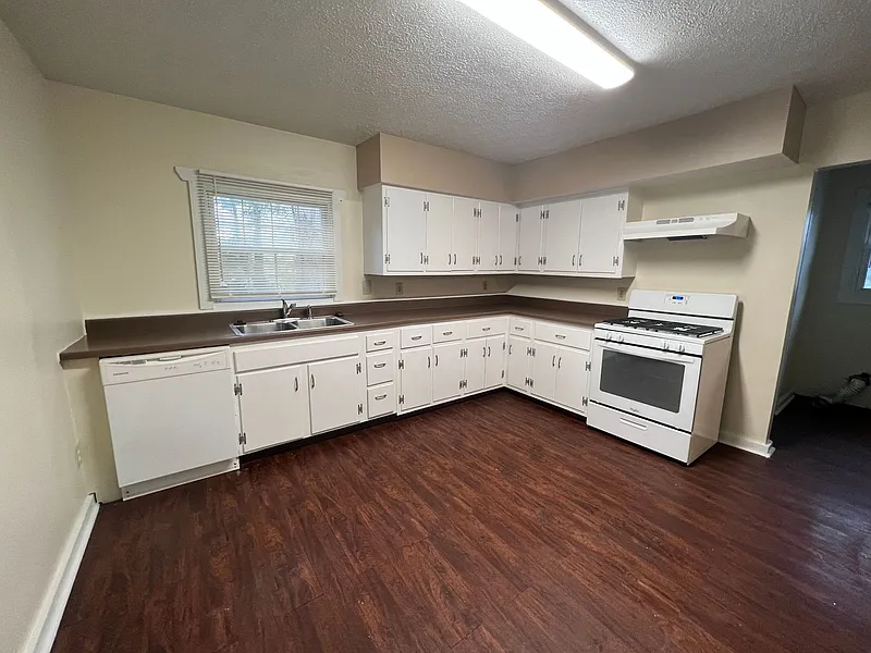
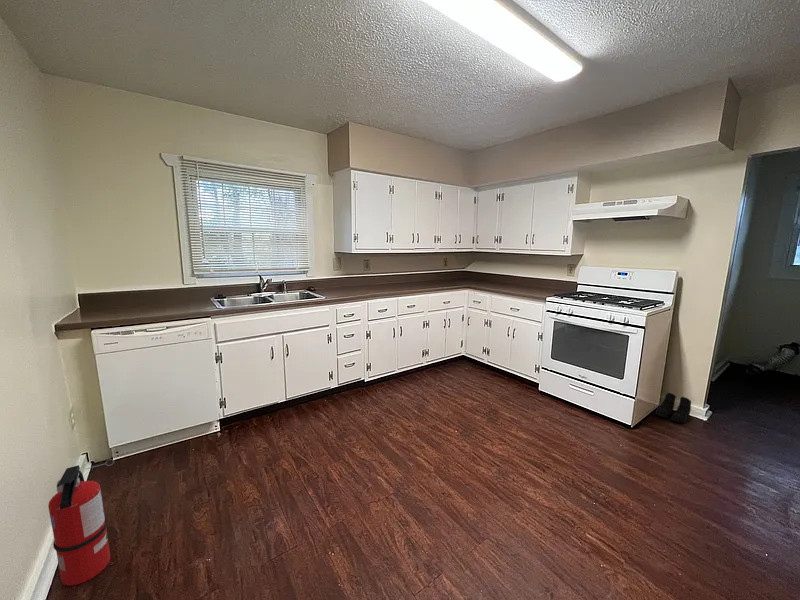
+ fire extinguisher (86, 516)
+ boots (673, 406)
